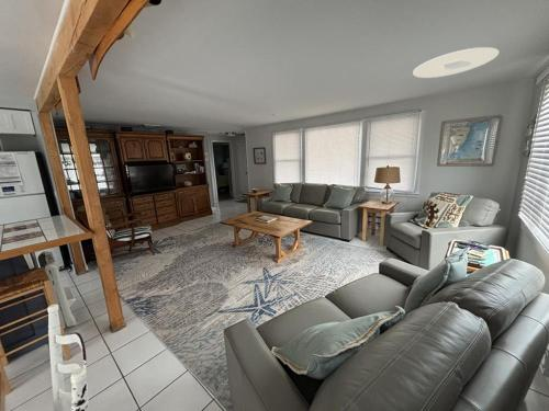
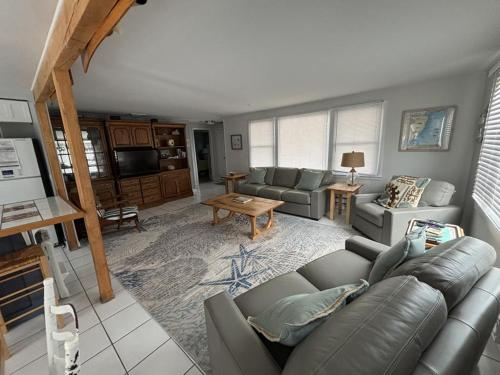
- ceiling light (451, 60)
